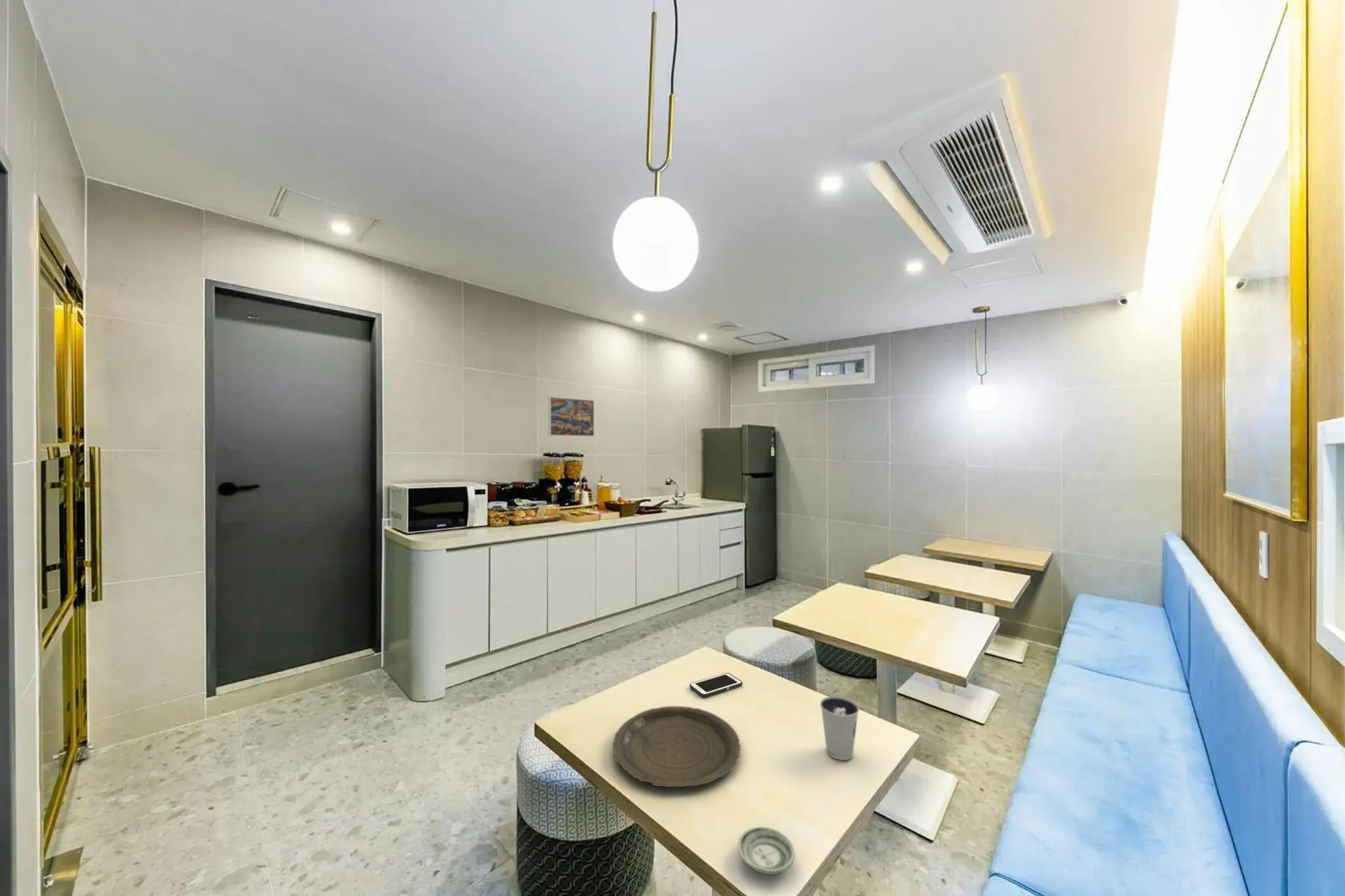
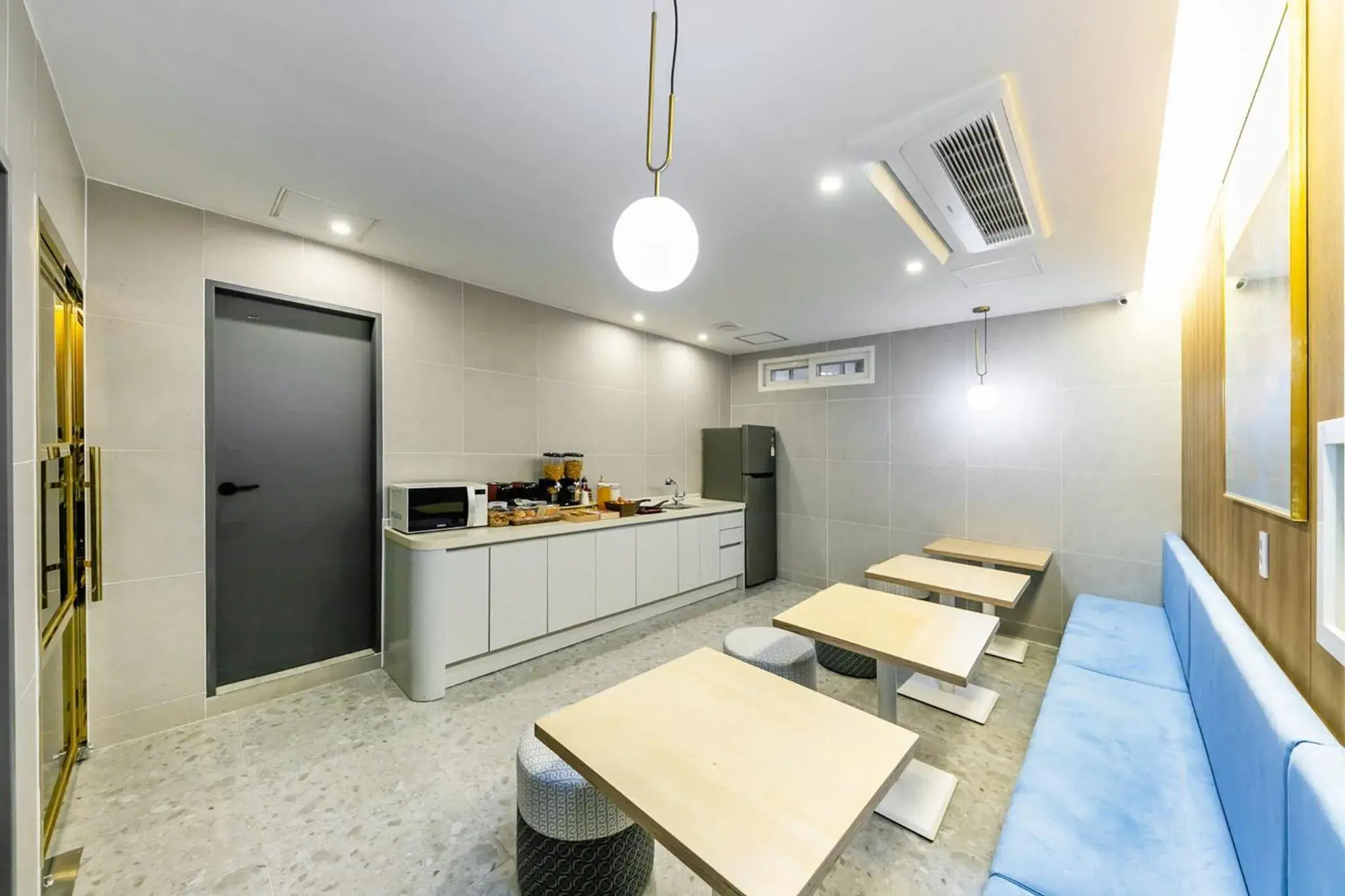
- plate (676, 744)
- saucer (766, 853)
- dixie cup (839, 729)
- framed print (571, 417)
- cell phone (716, 684)
